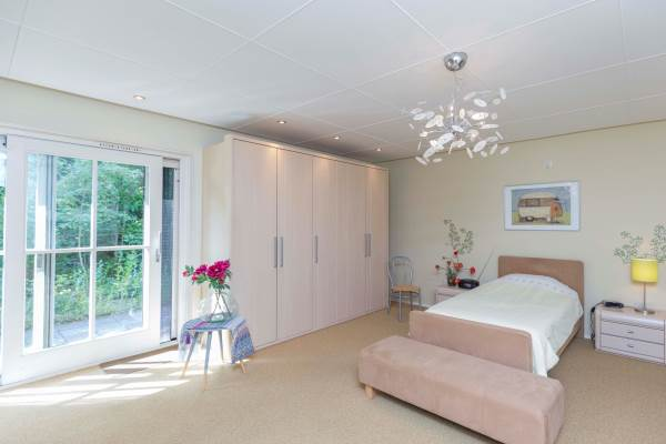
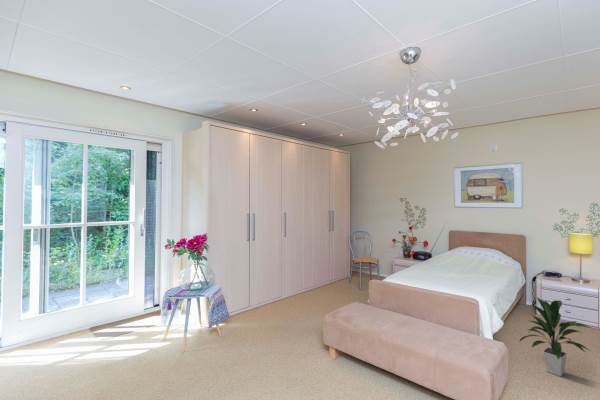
+ indoor plant (551, 333)
